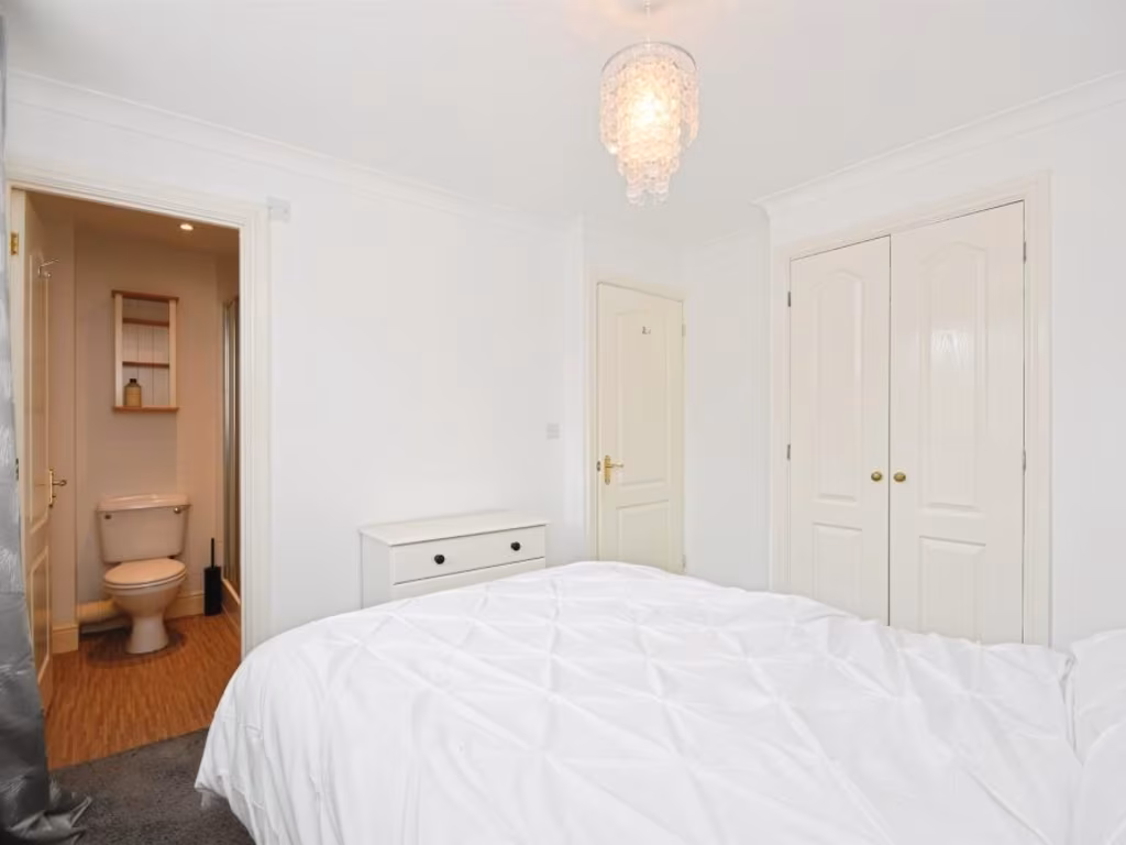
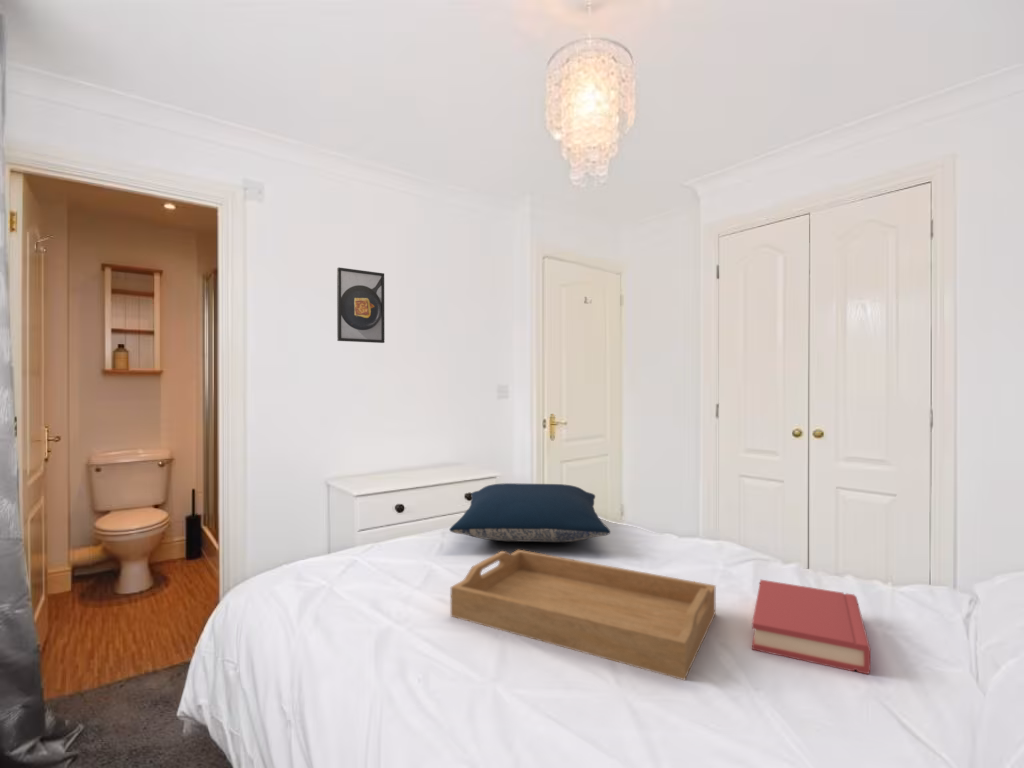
+ hardback book (807, 620)
+ pillow (531, 510)
+ serving tray (583, 596)
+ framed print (361, 306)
